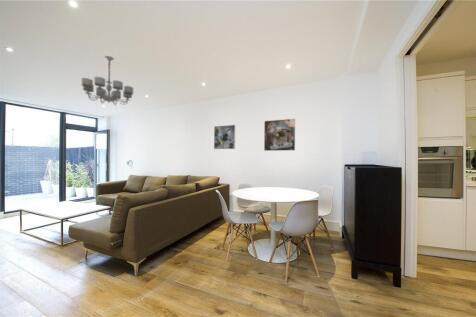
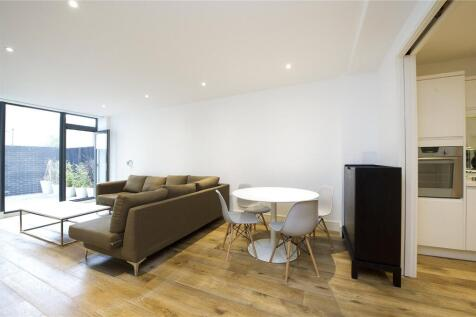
- chandelier (109, 80)
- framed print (279, 135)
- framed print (224, 137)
